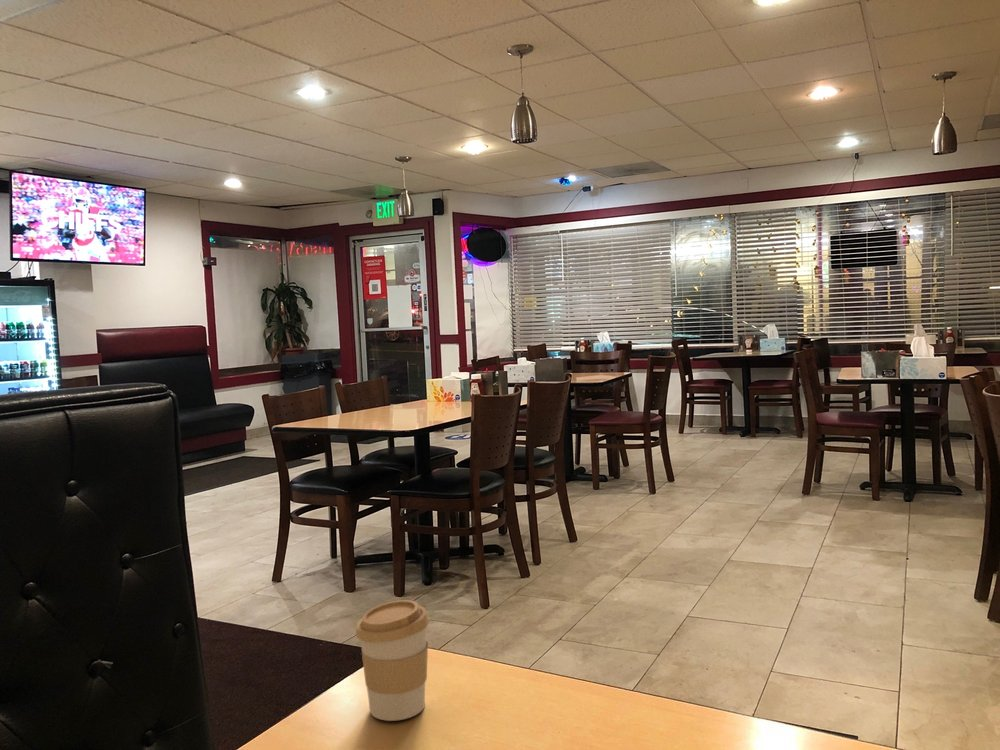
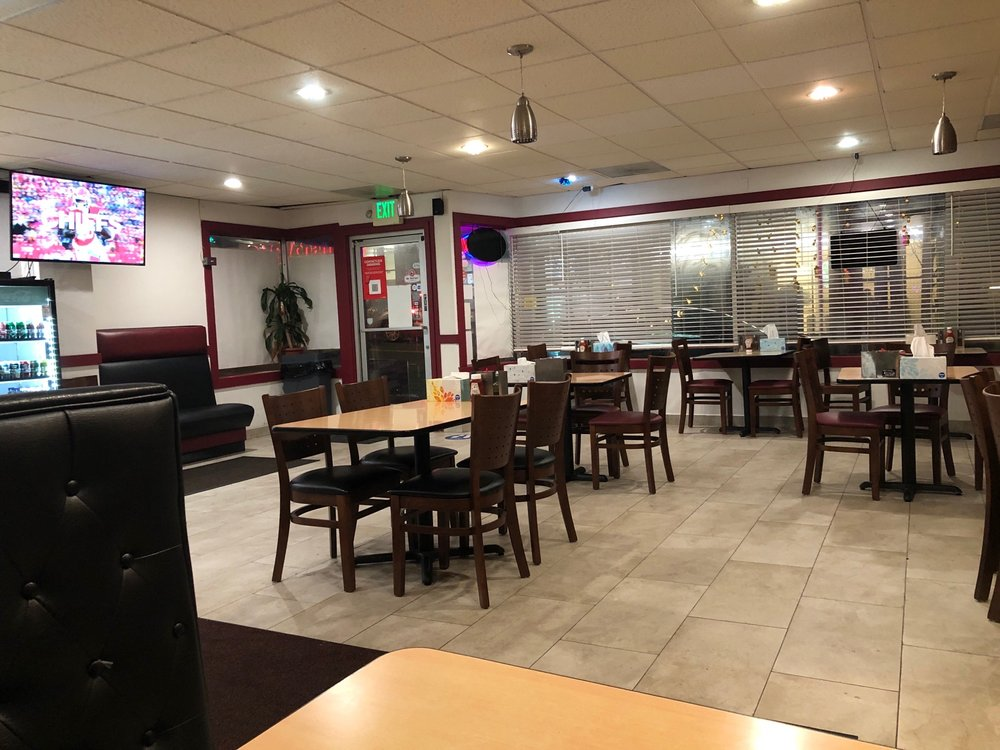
- coffee cup (394, 657)
